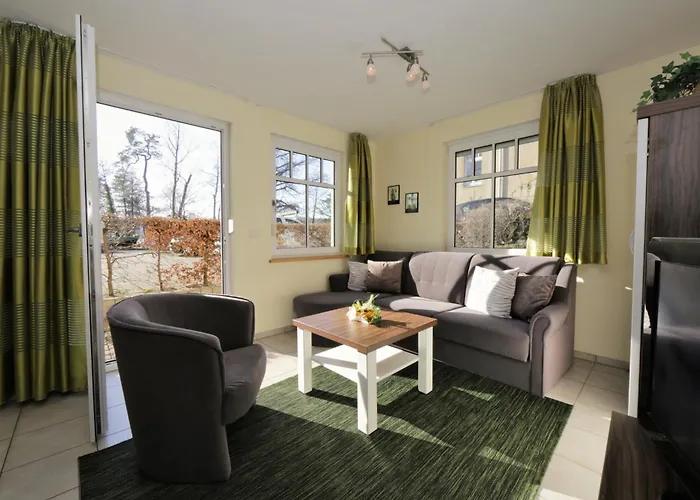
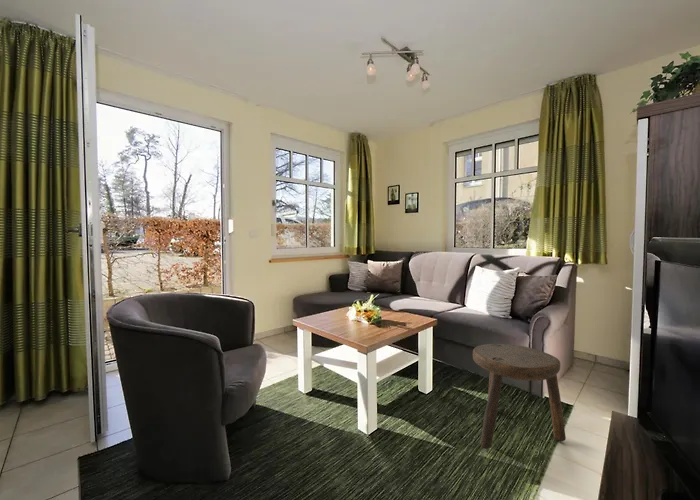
+ stool (500, 391)
